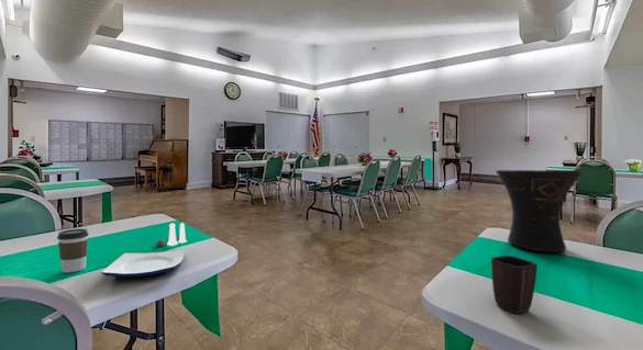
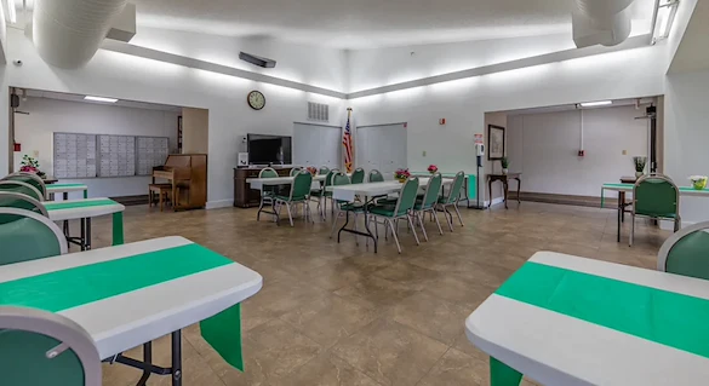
- mug (514, 282)
- vase (534, 207)
- coffee cup (74, 250)
- plate (147, 263)
- salt and pepper shaker set (173, 233)
